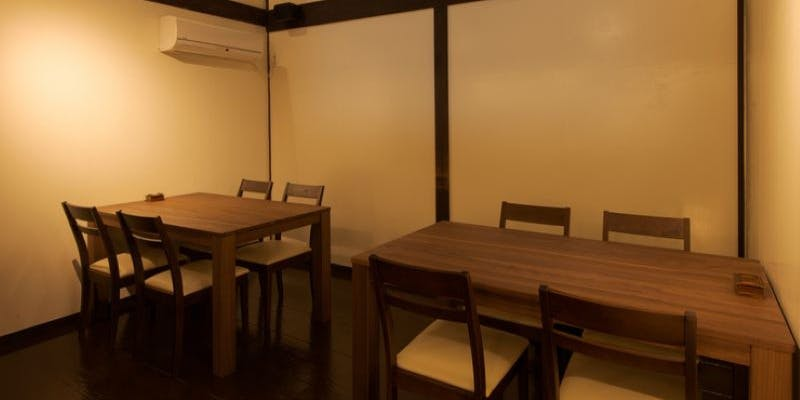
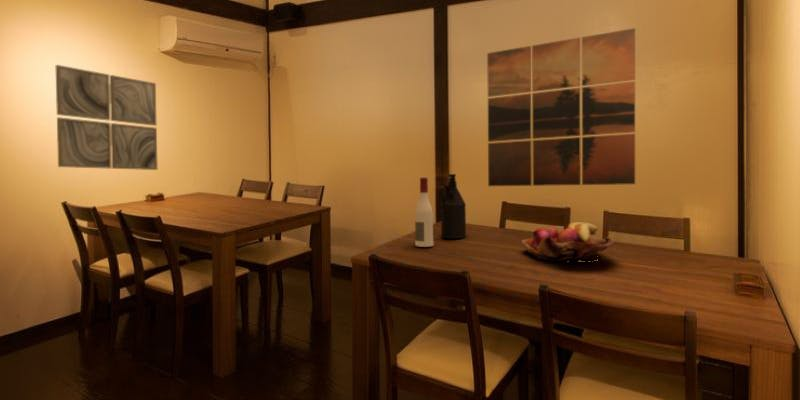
+ wall art (555, 113)
+ bottle (453, 205)
+ fruit basket (568, 240)
+ wall art (111, 120)
+ alcohol (424, 211)
